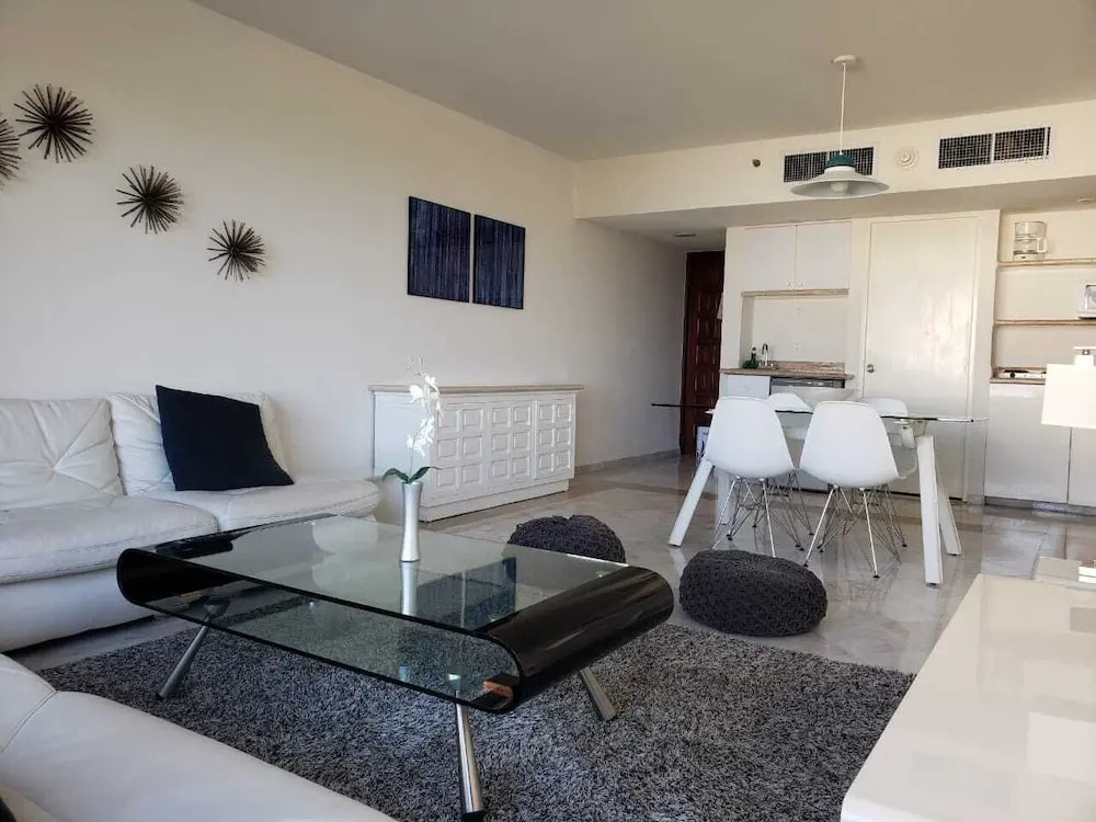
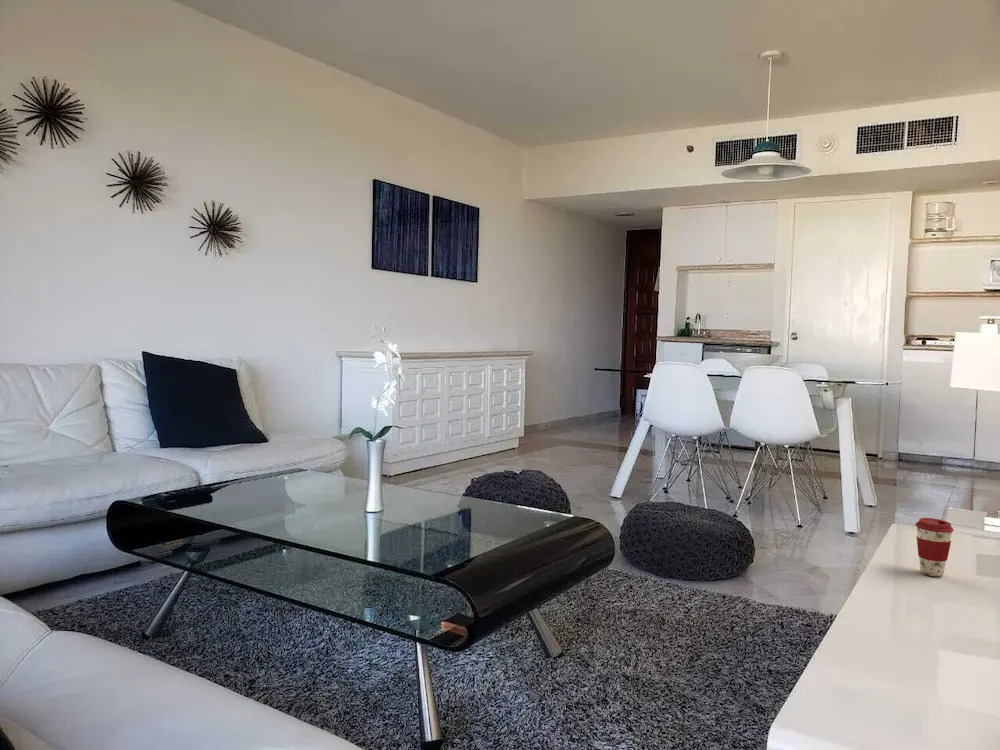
+ coffee cup (933, 547)
